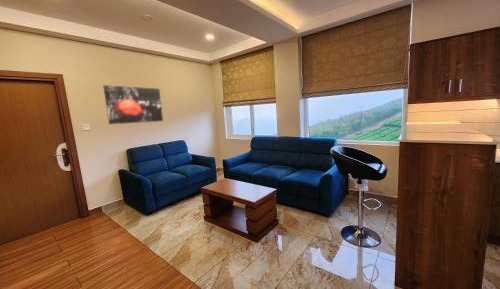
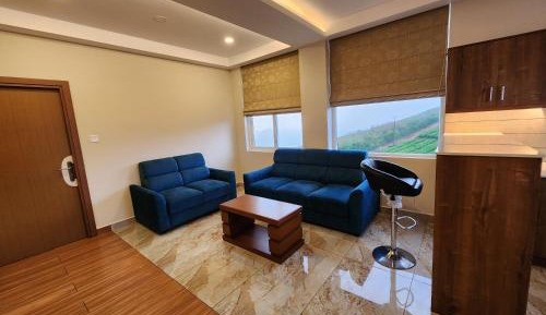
- wall art (136, 105)
